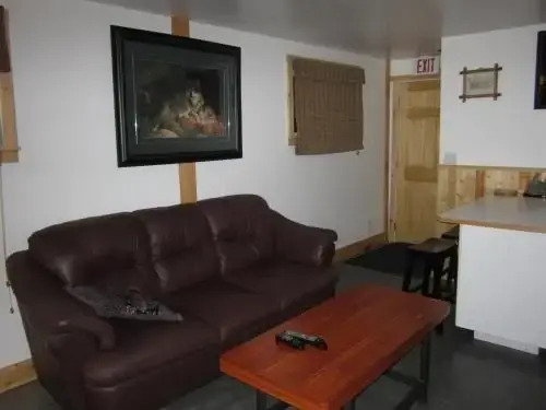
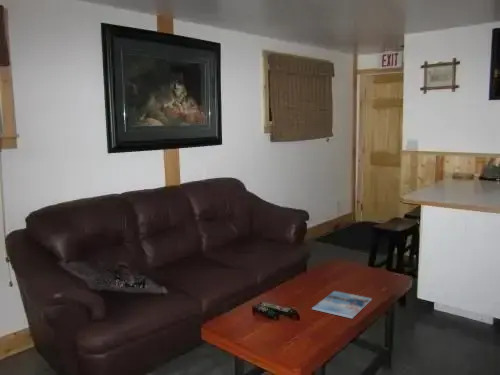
+ magazine (342, 303)
